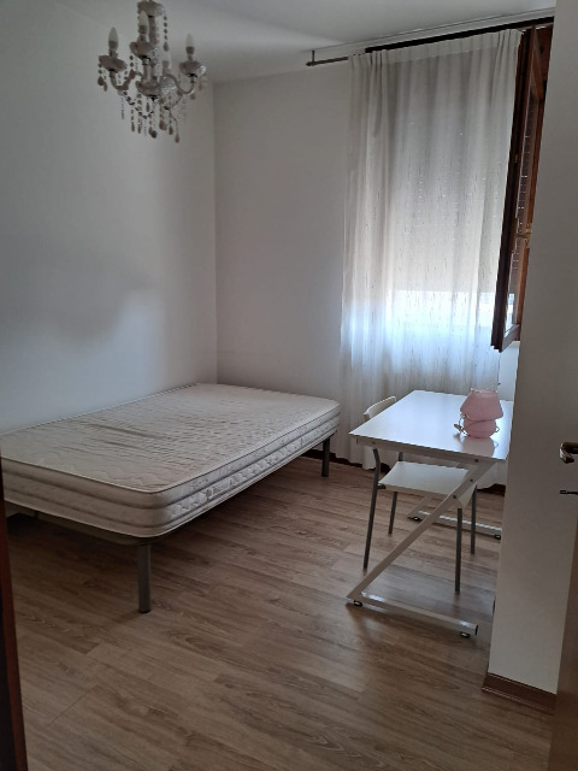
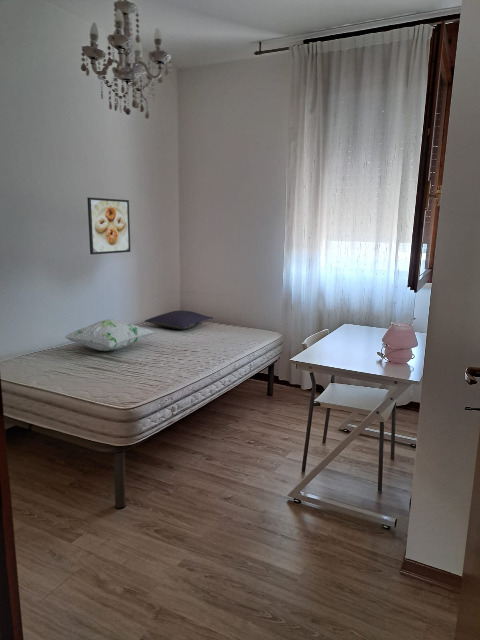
+ decorative pillow (109, 334)
+ pillow (179, 319)
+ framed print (110, 226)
